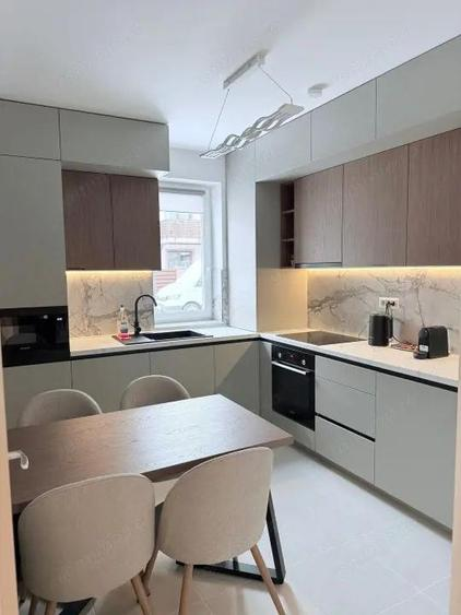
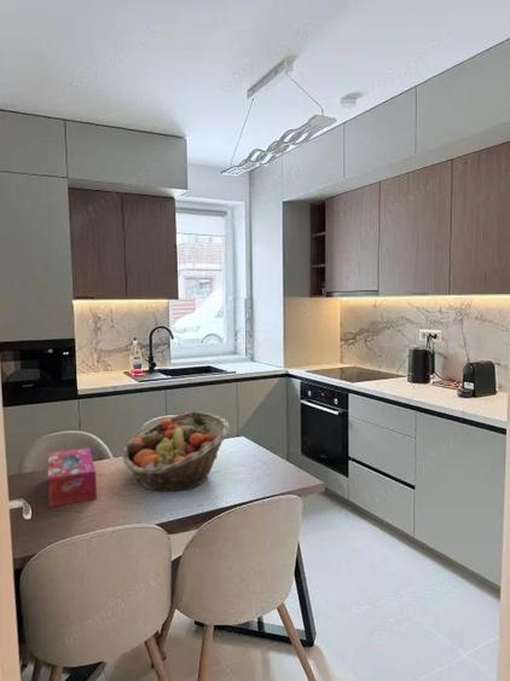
+ fruit basket (175, 448)
+ tissue box (70, 474)
